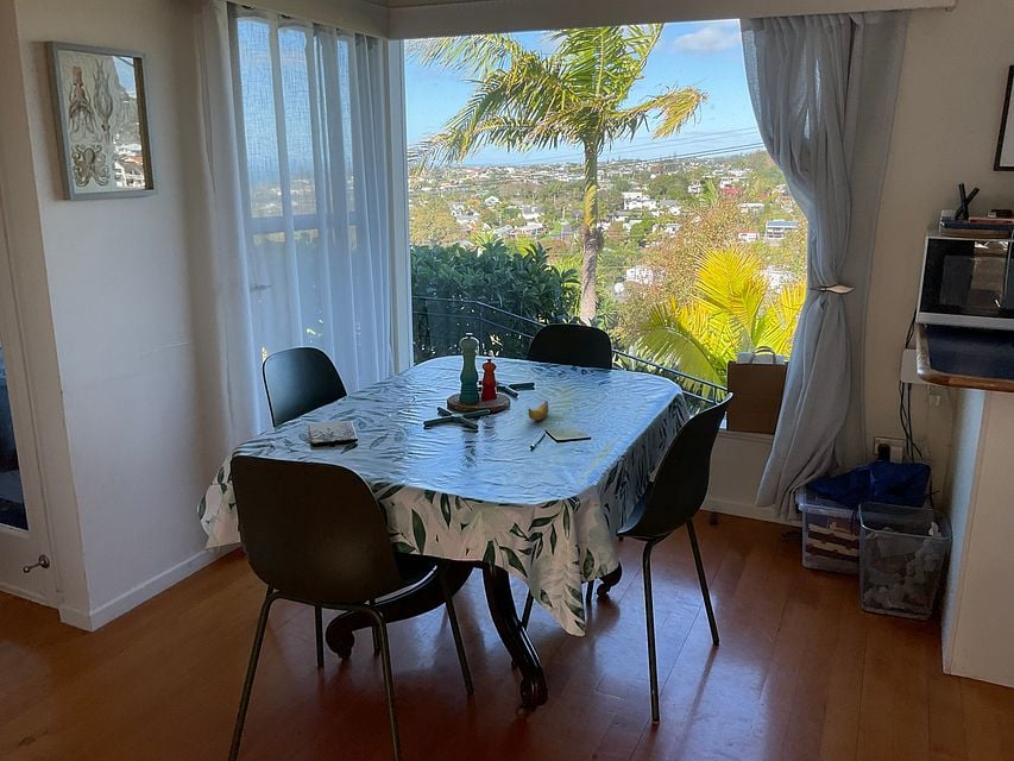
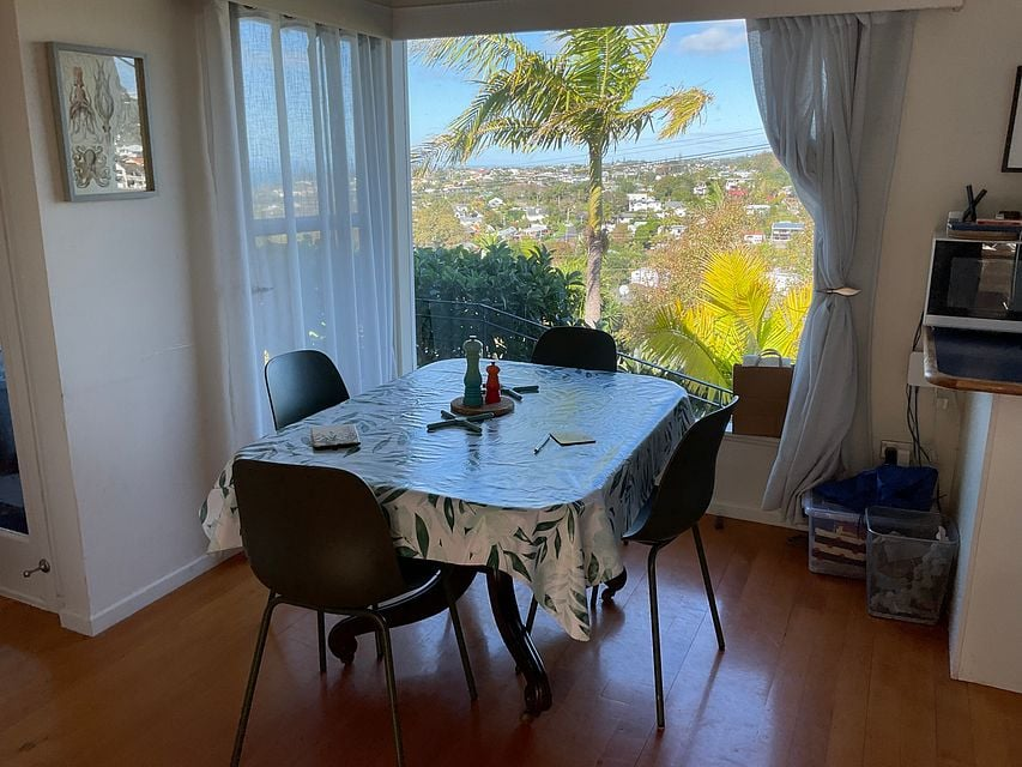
- banana (537, 409)
